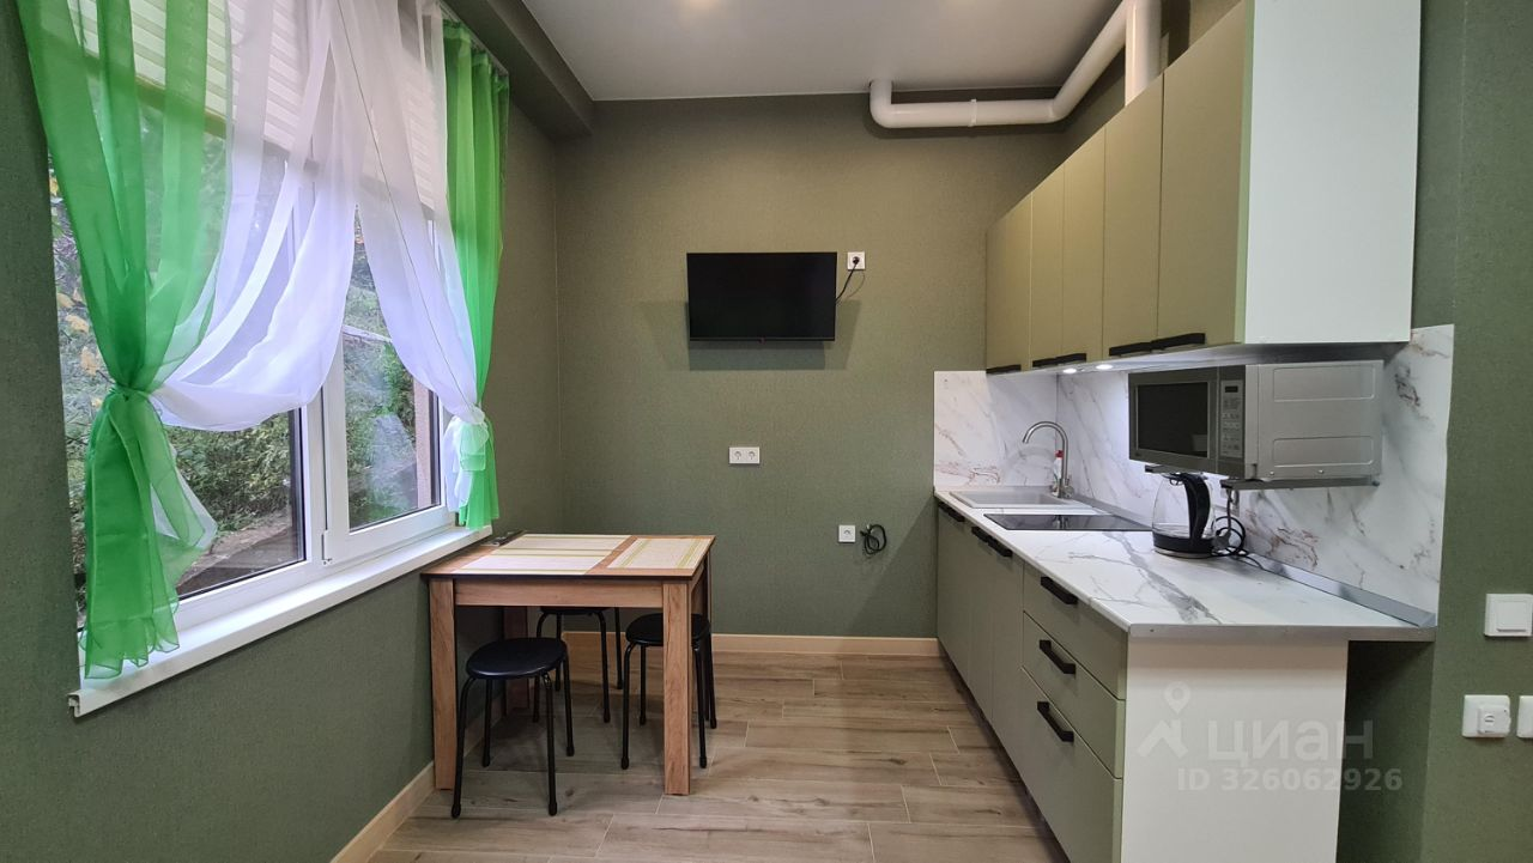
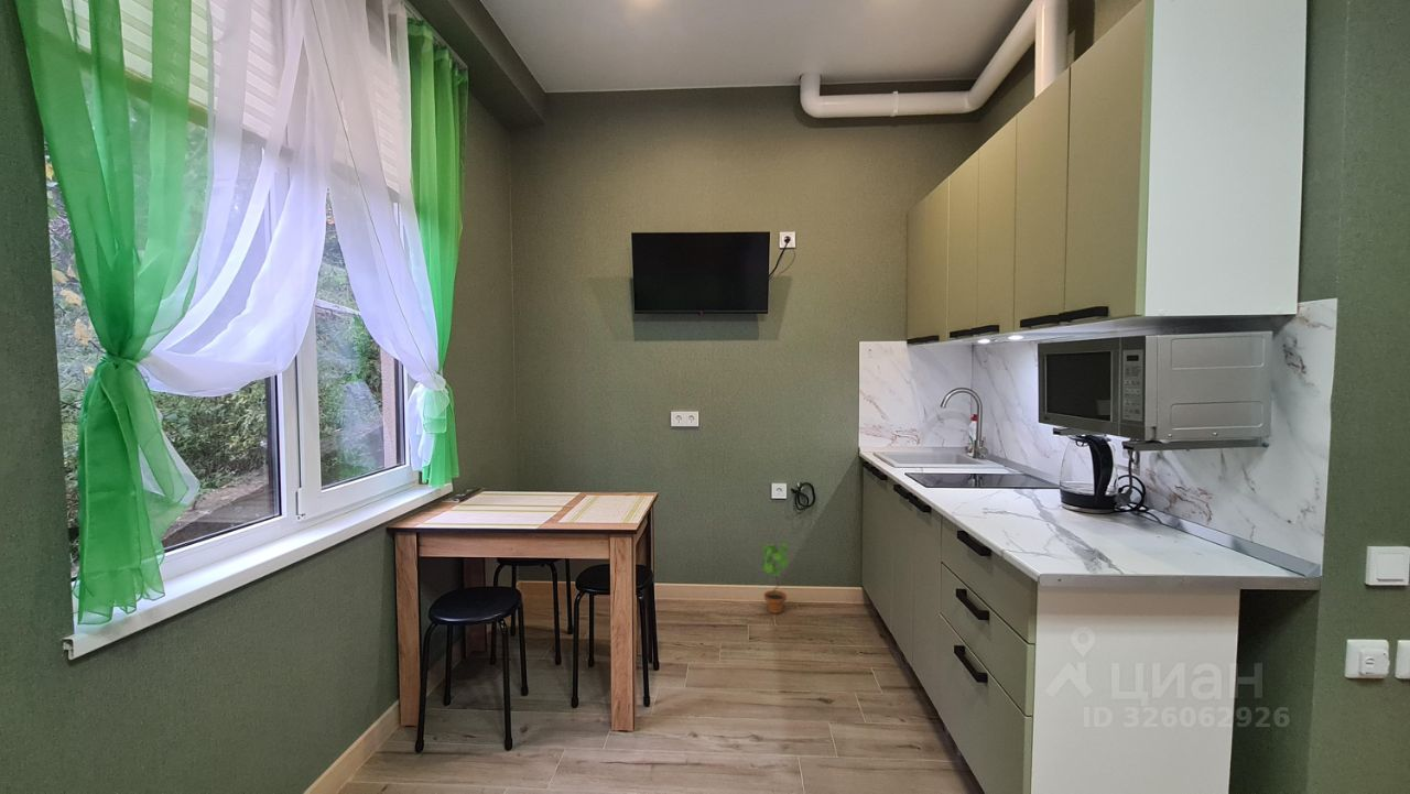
+ potted plant (776, 577)
